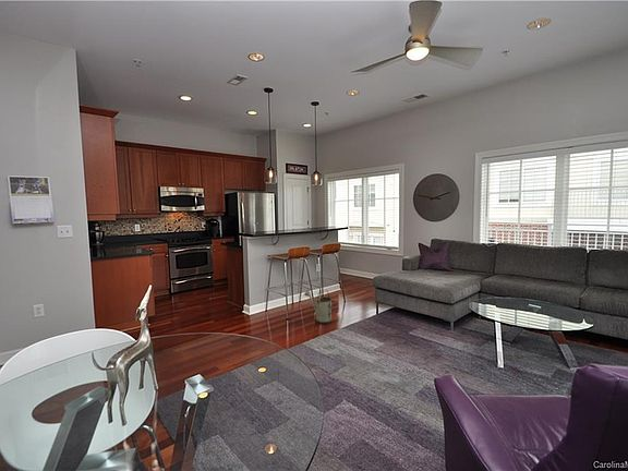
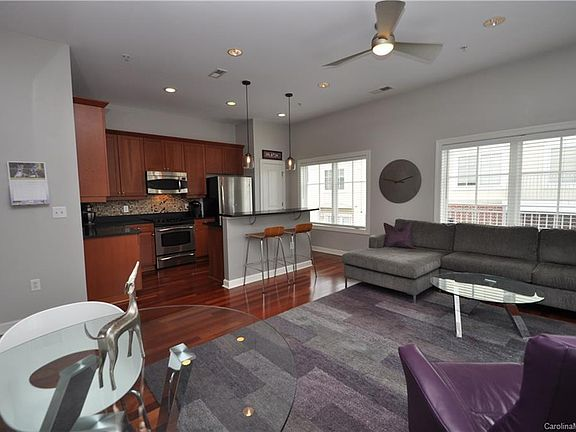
- watering can (318, 304)
